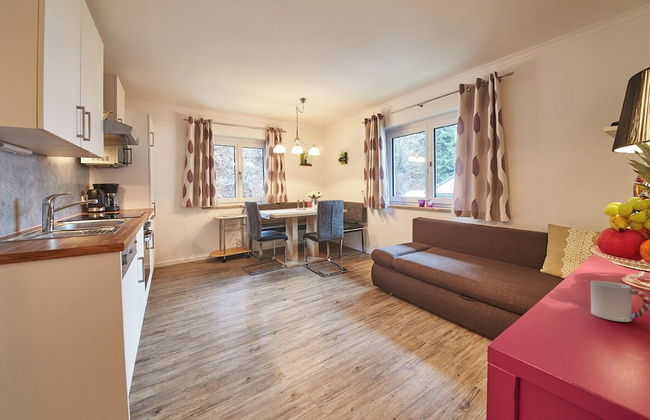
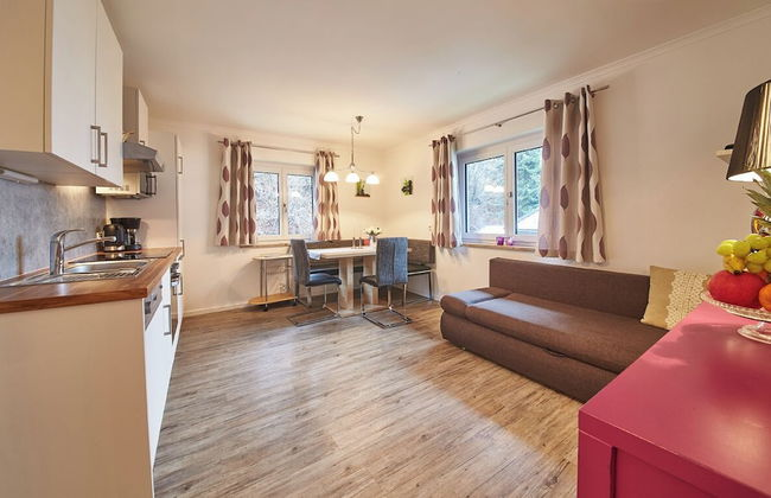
- cup (619, 301)
